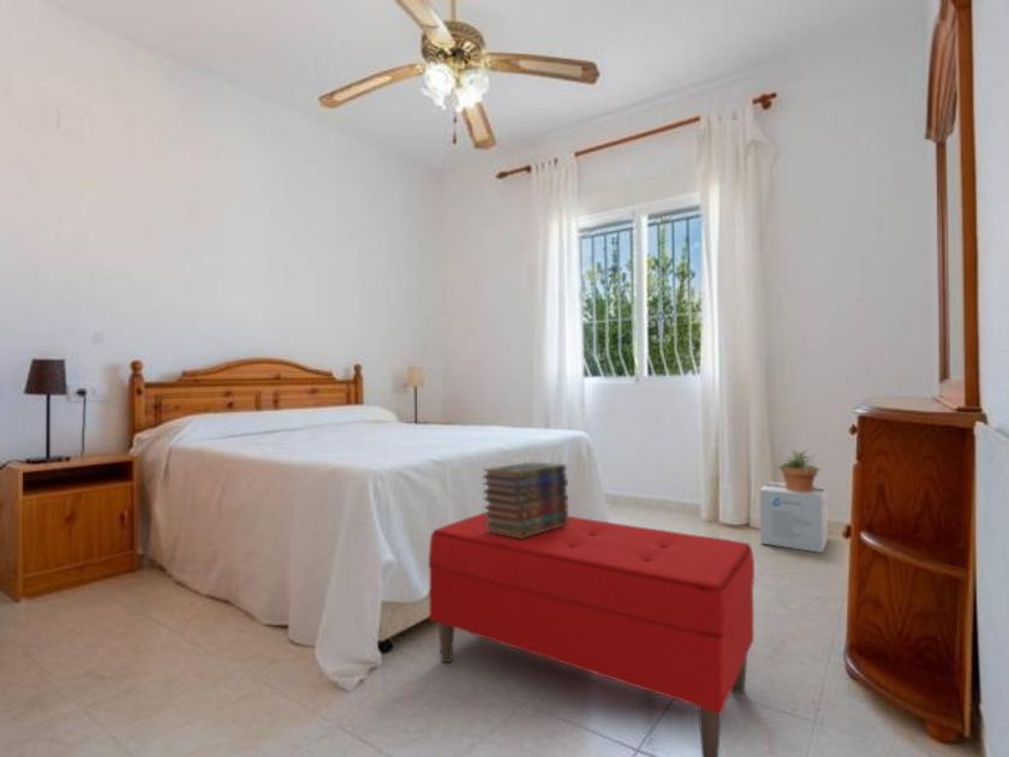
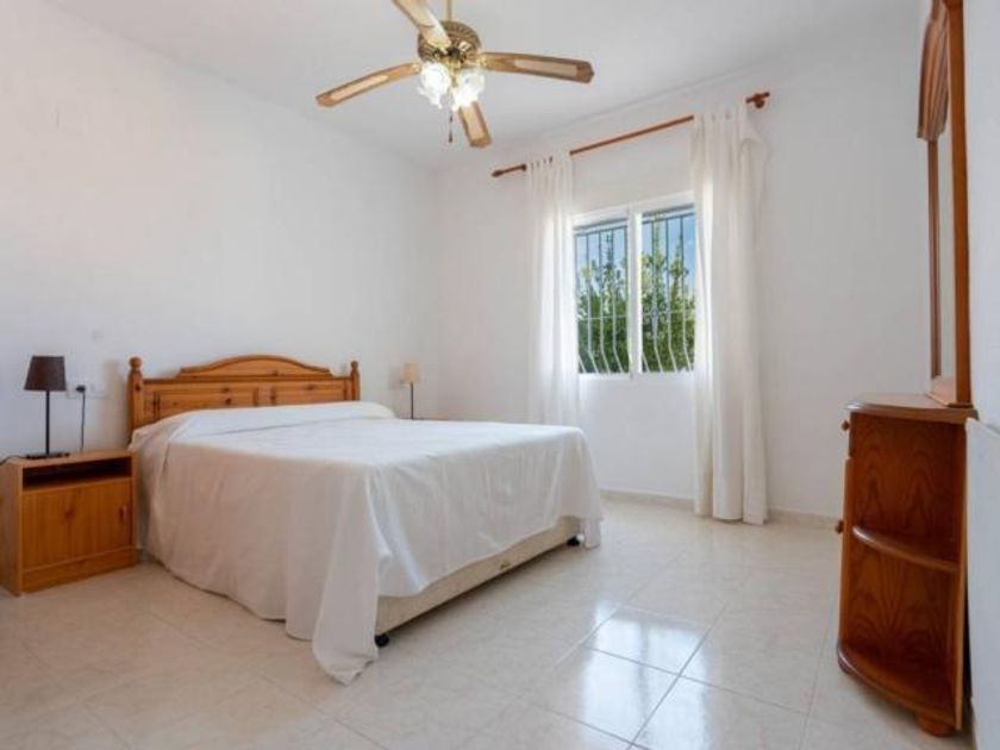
- book stack (526, 497)
- bench (584, 604)
- cardboard box (794, 514)
- potted plant (800, 469)
